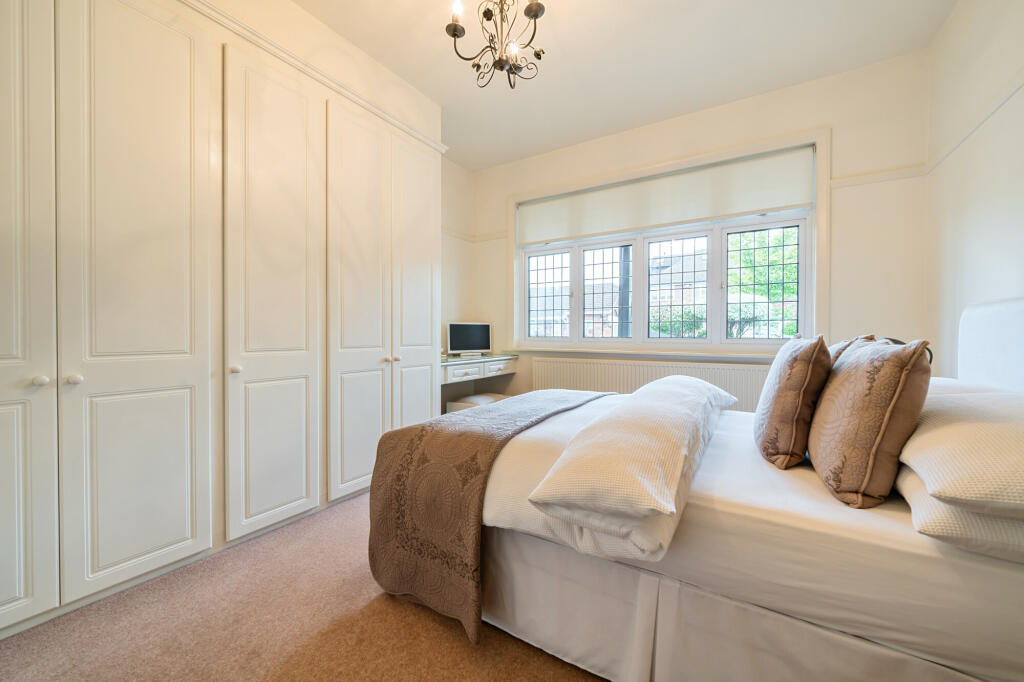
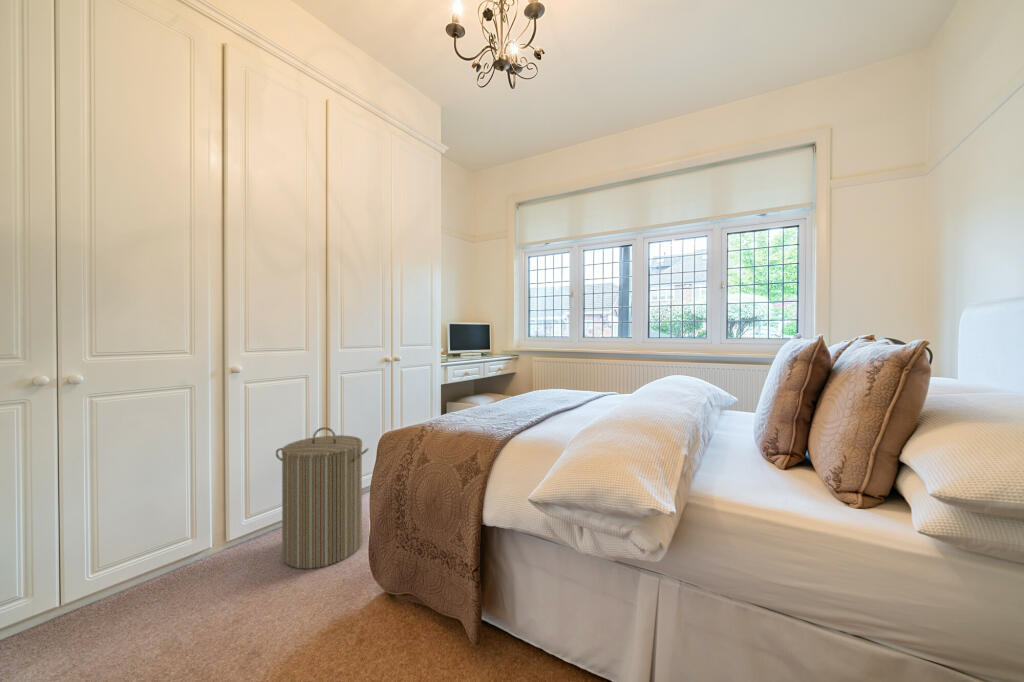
+ laundry hamper (323, 488)
